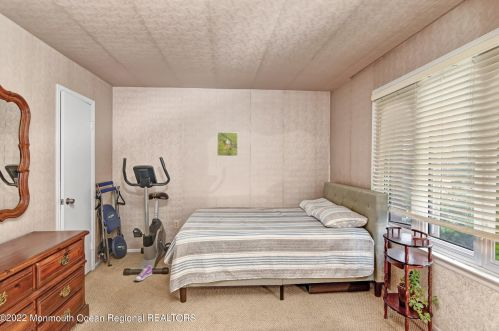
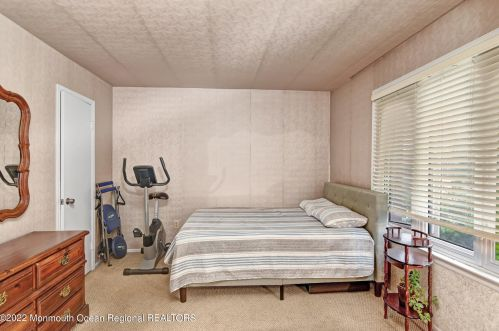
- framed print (227, 144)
- sneaker (143, 271)
